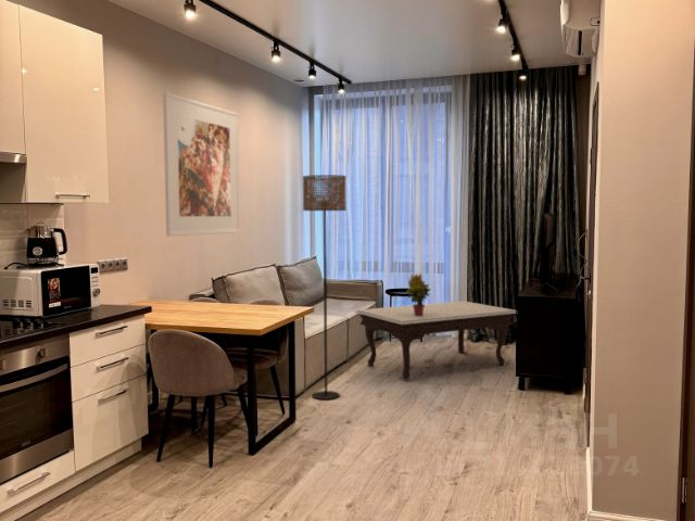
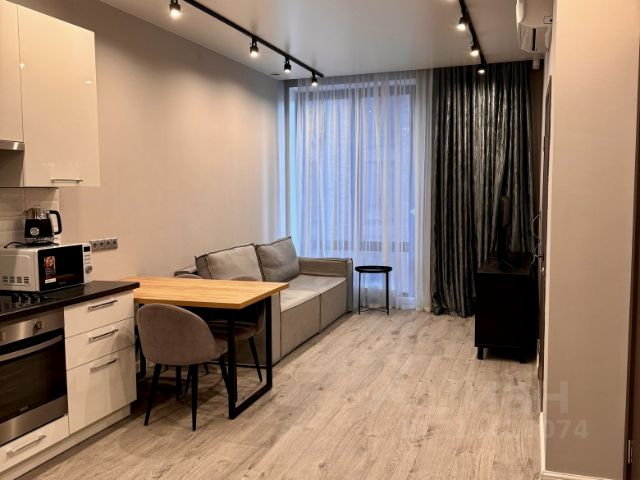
- coffee table (435, 332)
- floor lamp (325, 287)
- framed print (205, 169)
- potted plant (418, 293)
